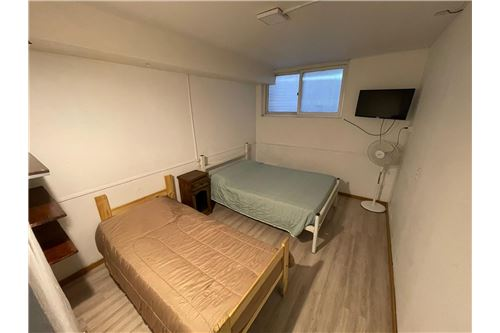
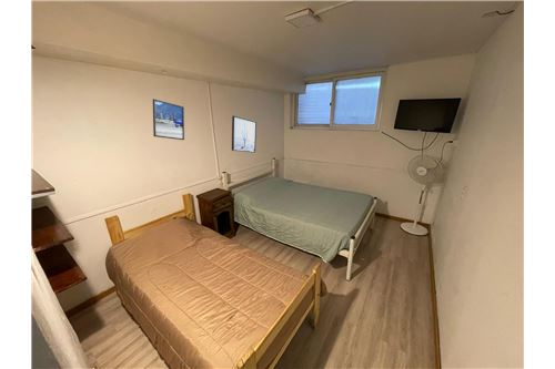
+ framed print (169, 121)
+ wall art (244, 135)
